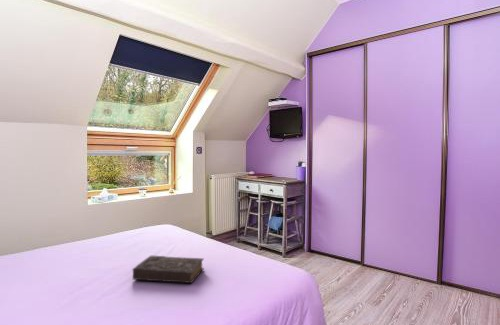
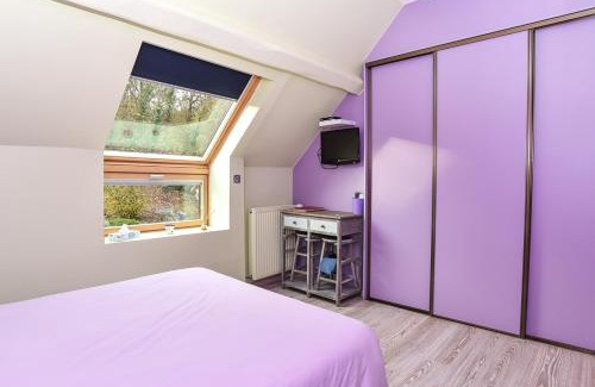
- book (169, 268)
